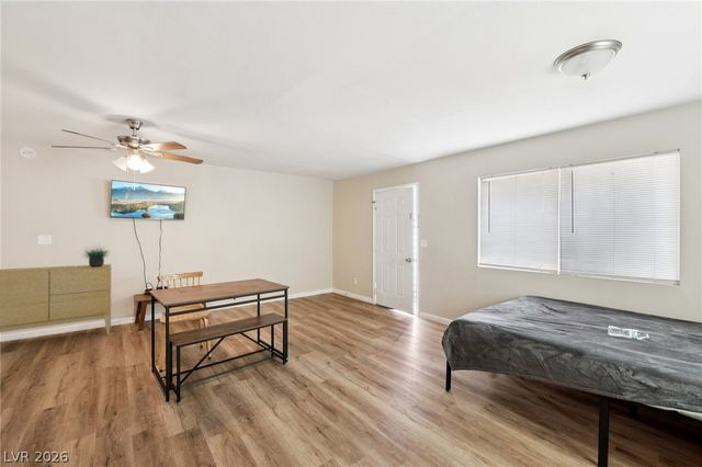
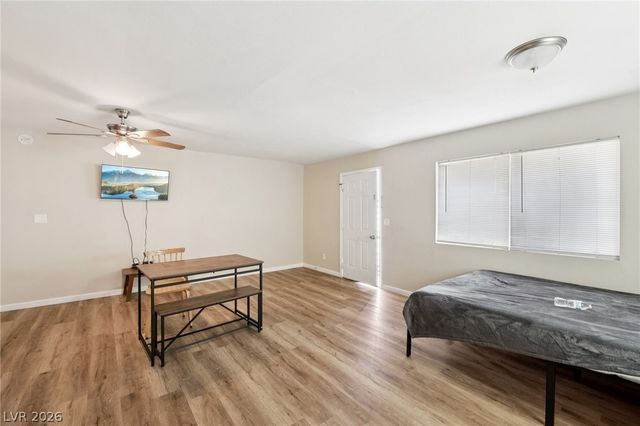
- sideboard (53, 303)
- potted plant (95, 253)
